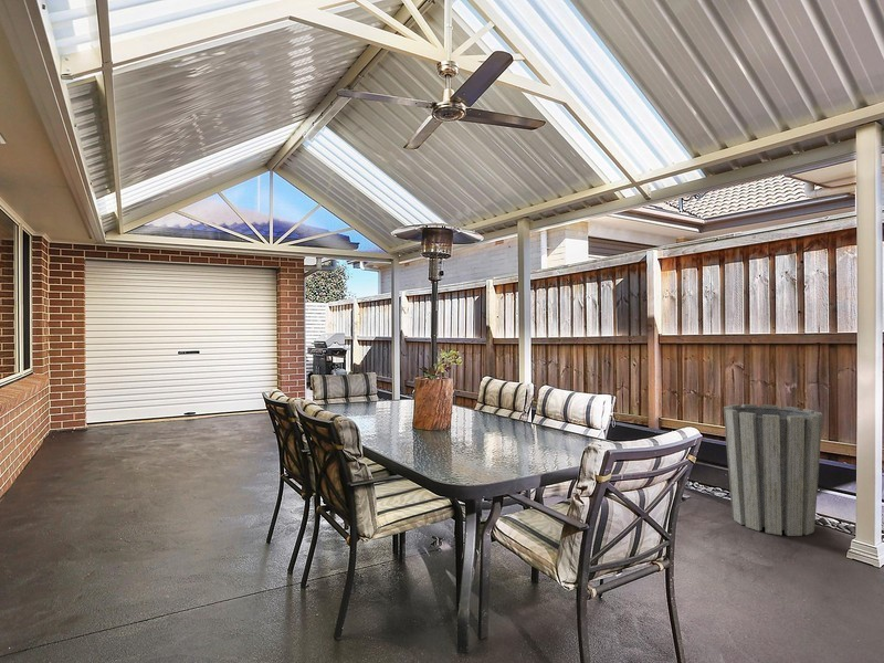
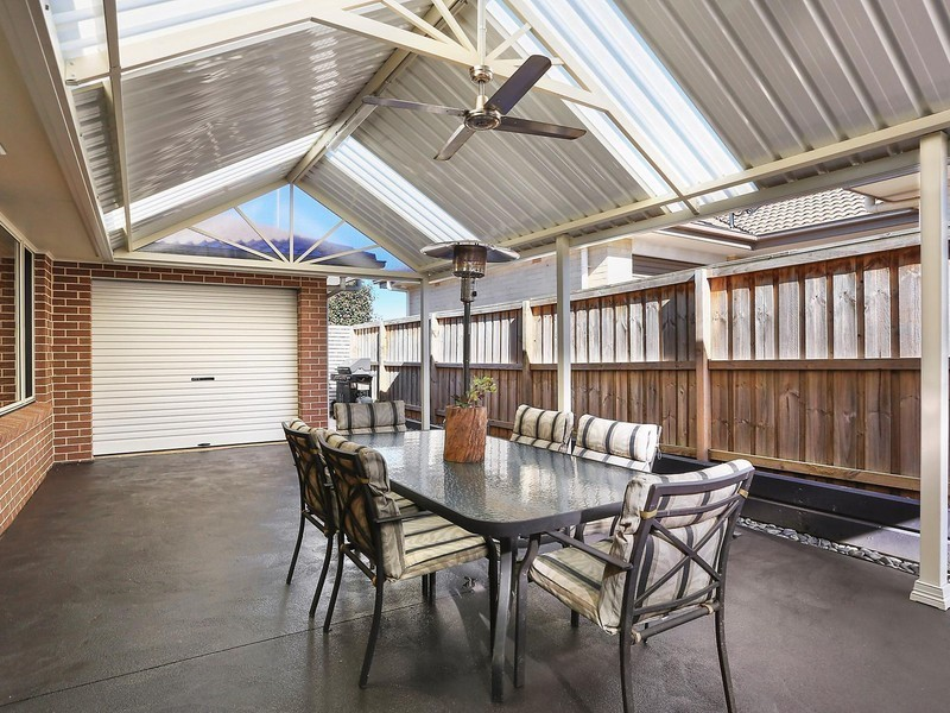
- trash can (770, 465)
